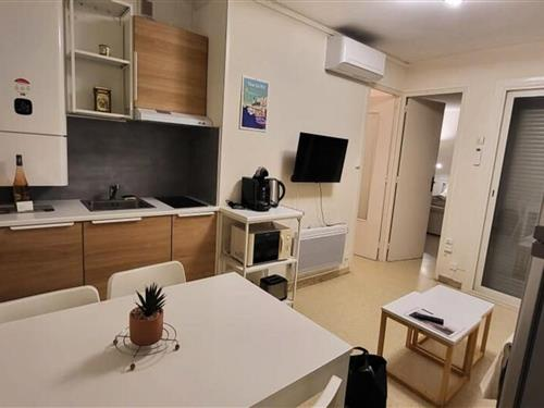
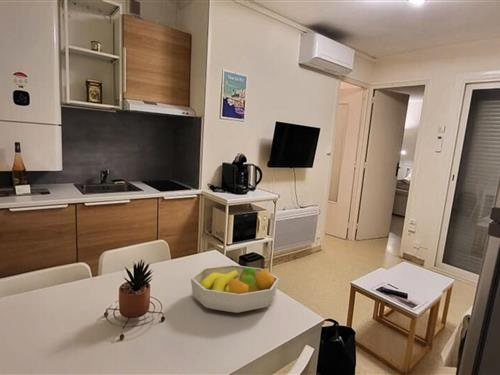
+ fruit bowl (235, 284)
